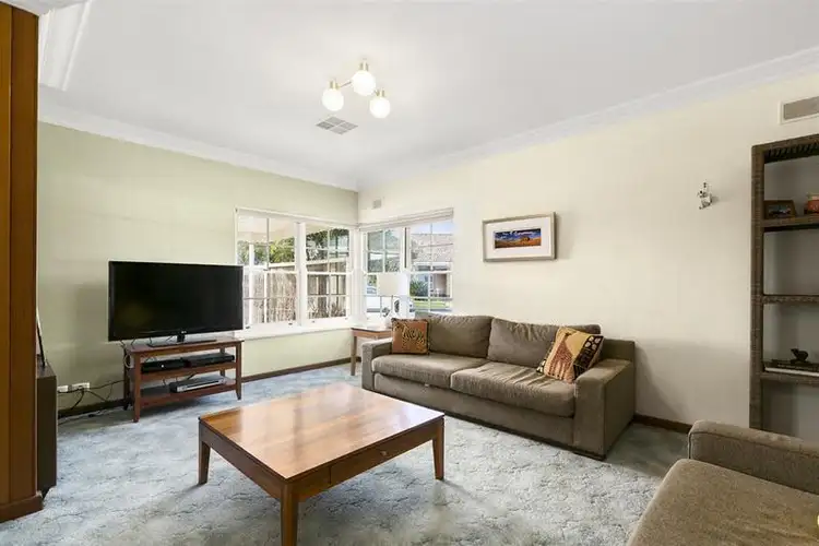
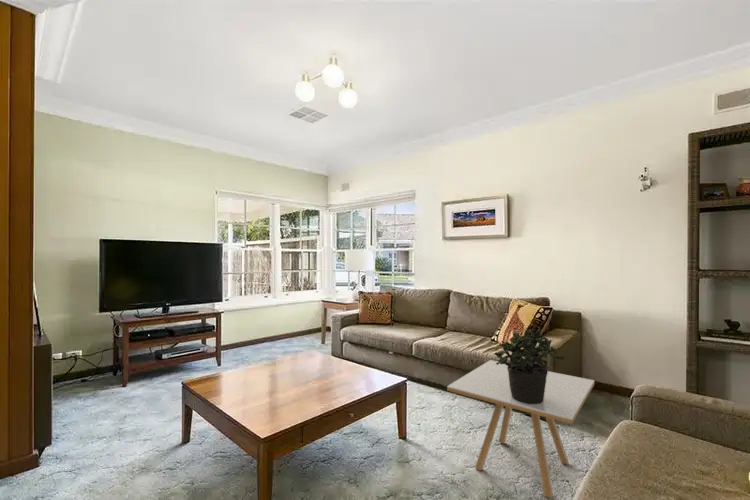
+ side table (532, 422)
+ potted plant (530, 363)
